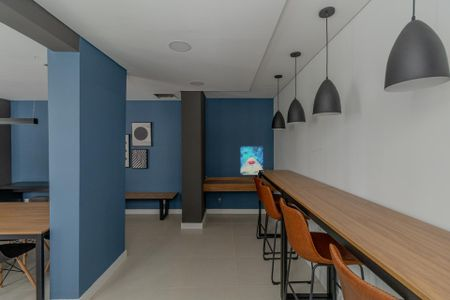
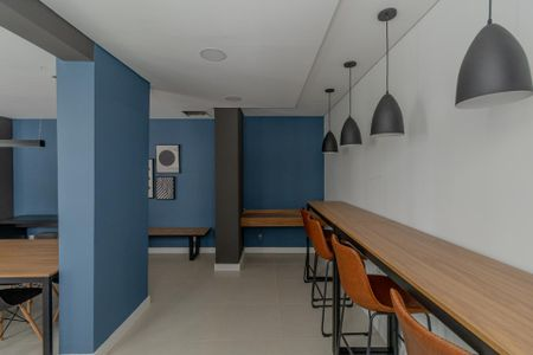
- wall art (251, 160)
